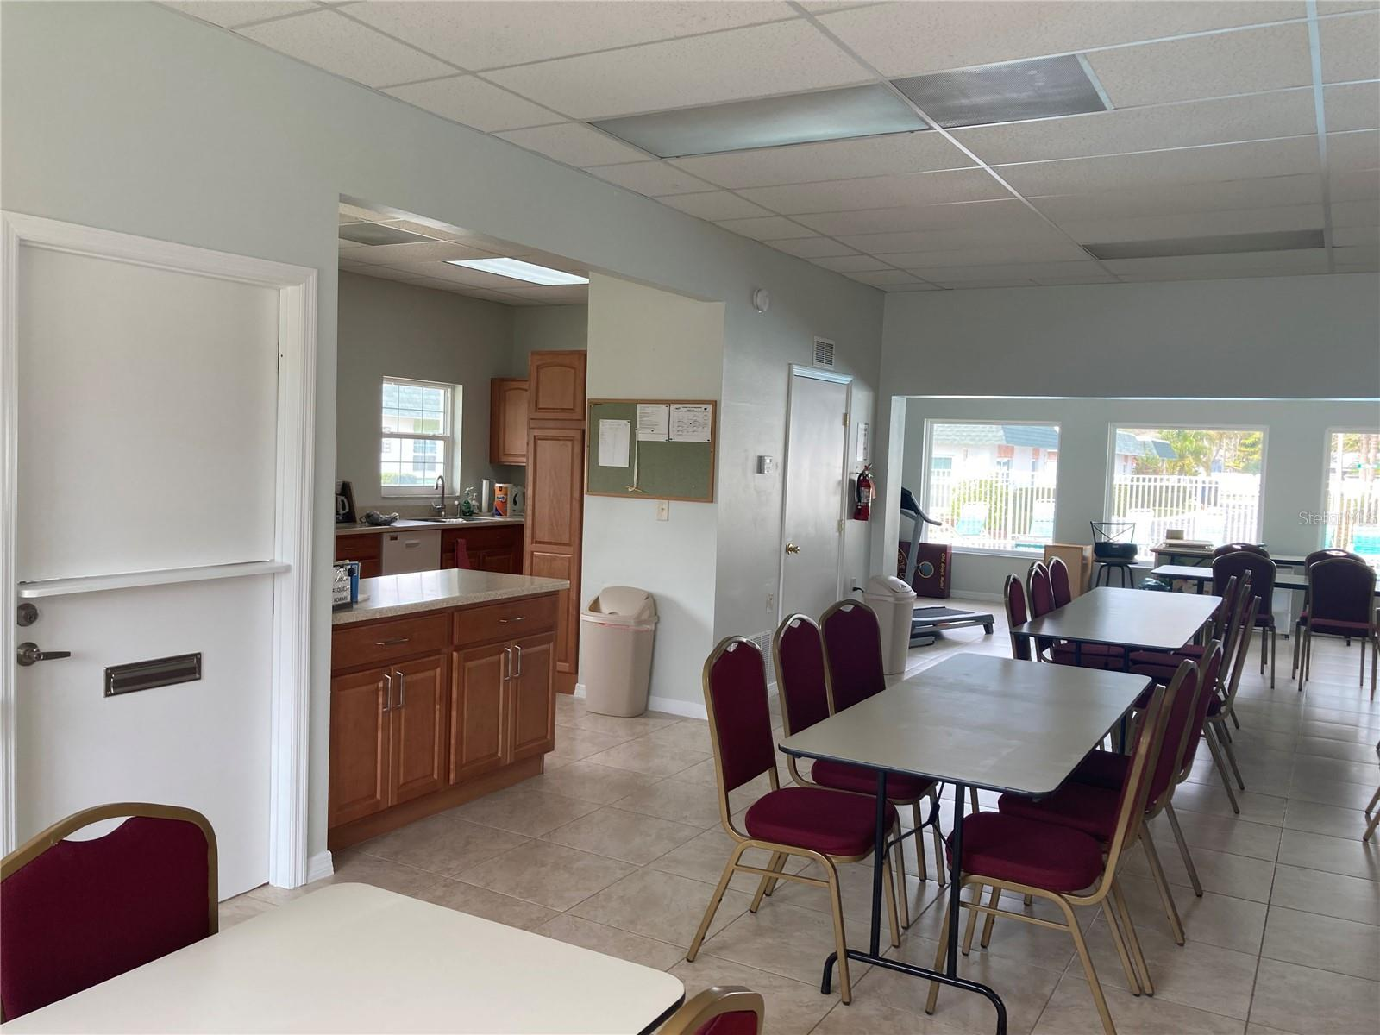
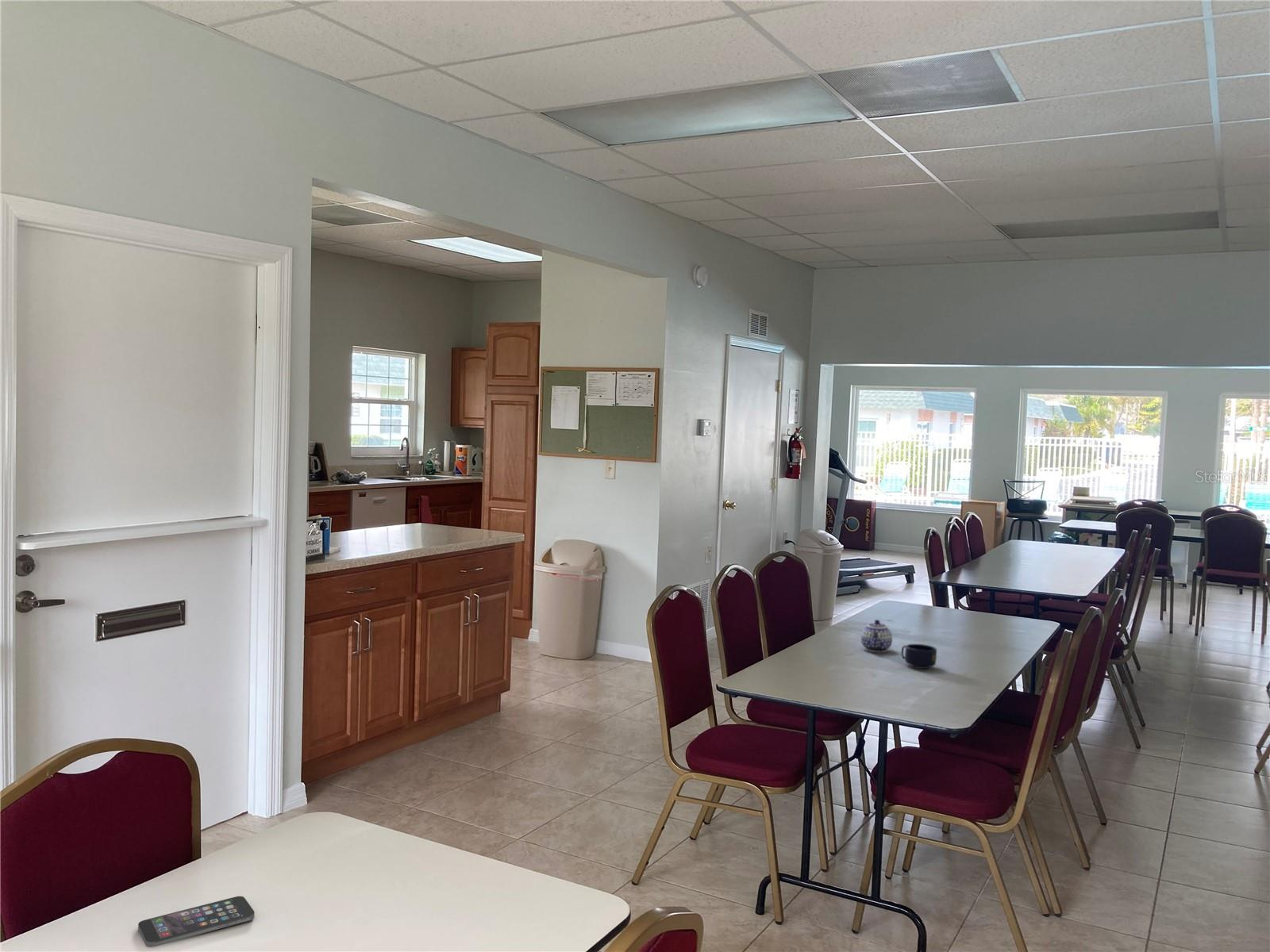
+ mug (918, 656)
+ smartphone (197, 920)
+ teapot (876, 635)
